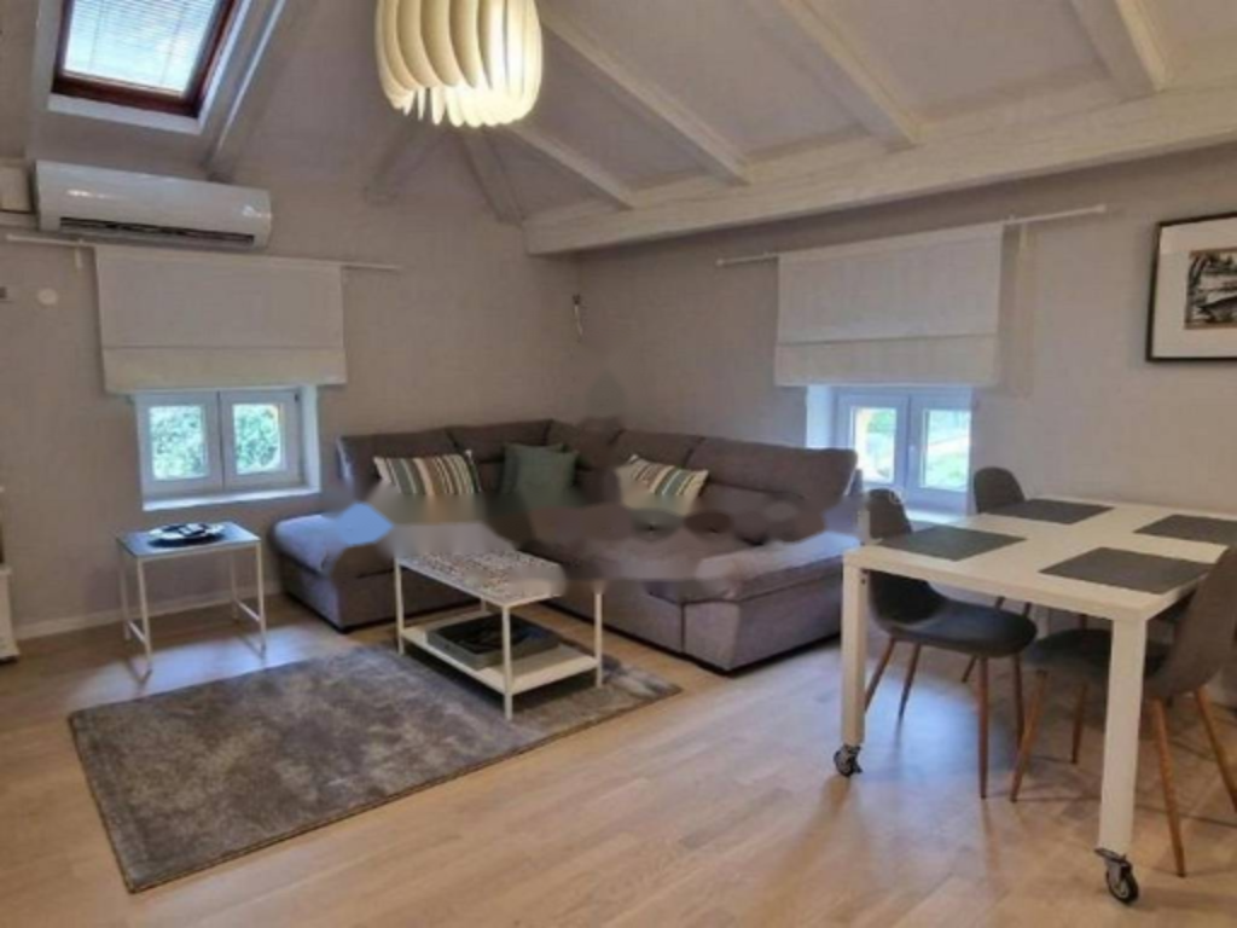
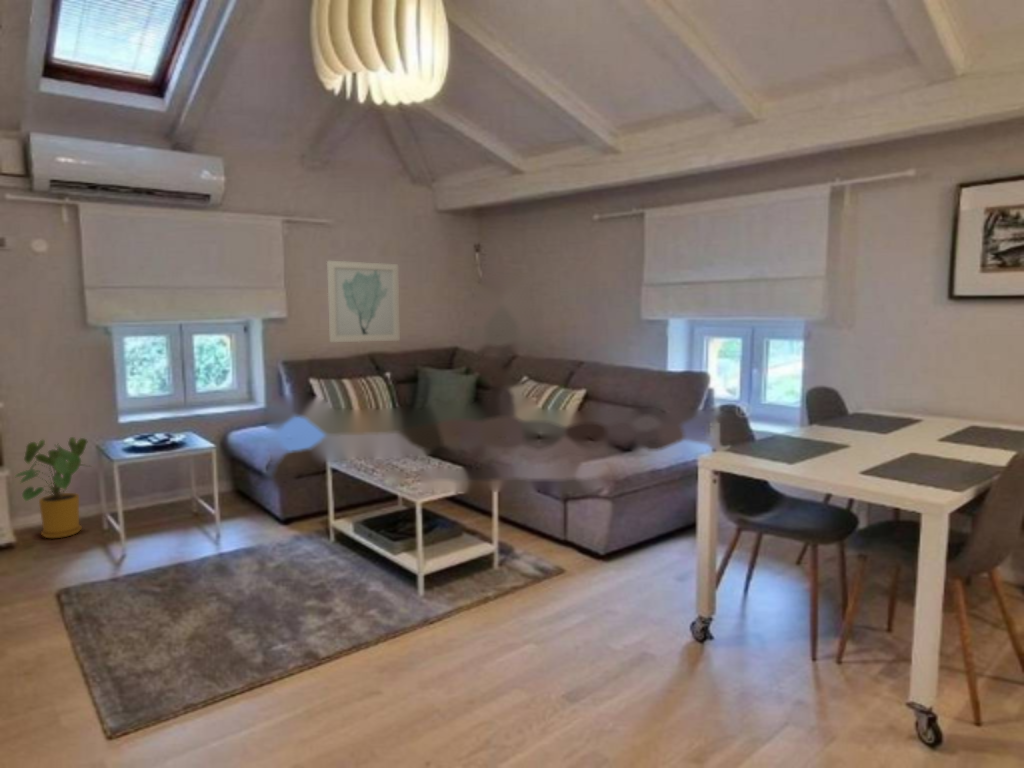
+ house plant (54, 488)
+ wall art (365, 302)
